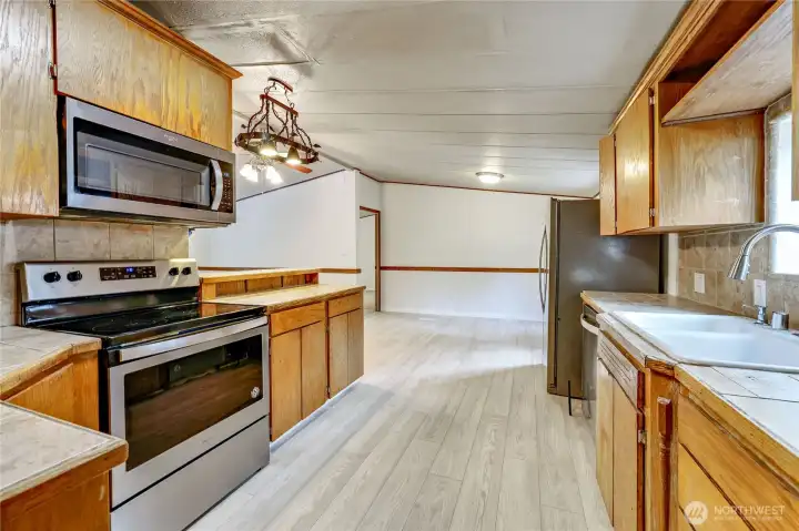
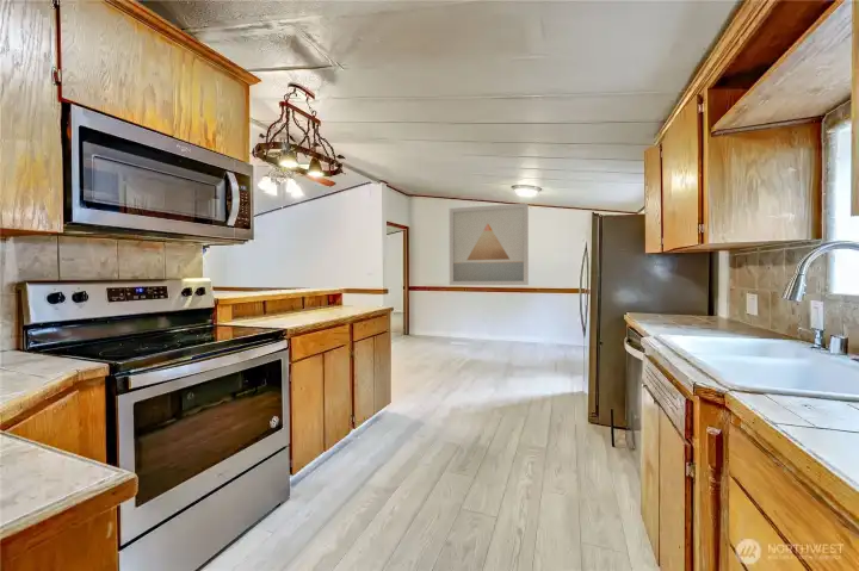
+ wall art (487, 246)
